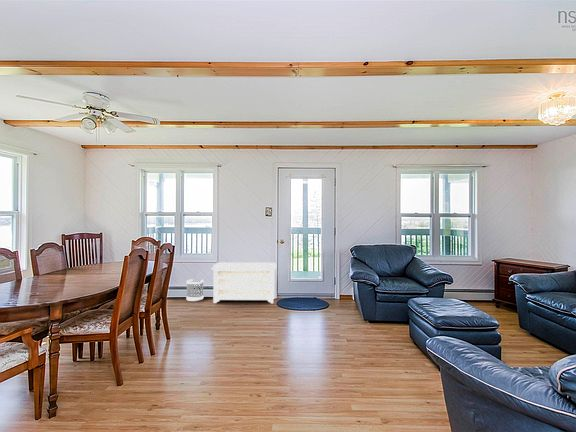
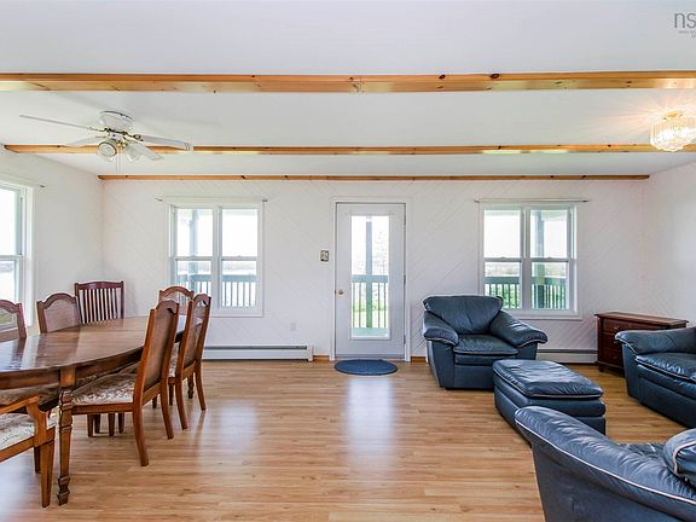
- wastebasket (195, 289)
- bench (245, 282)
